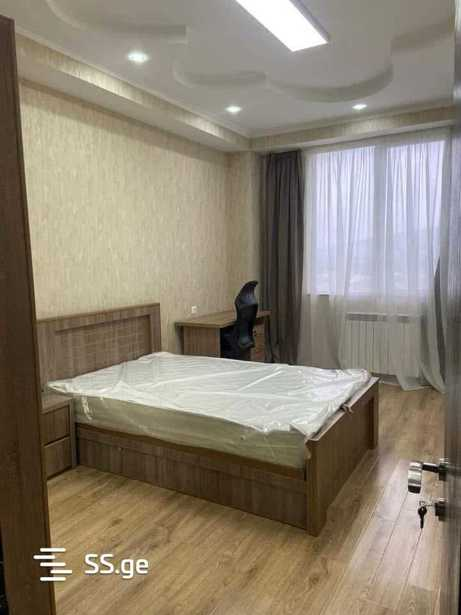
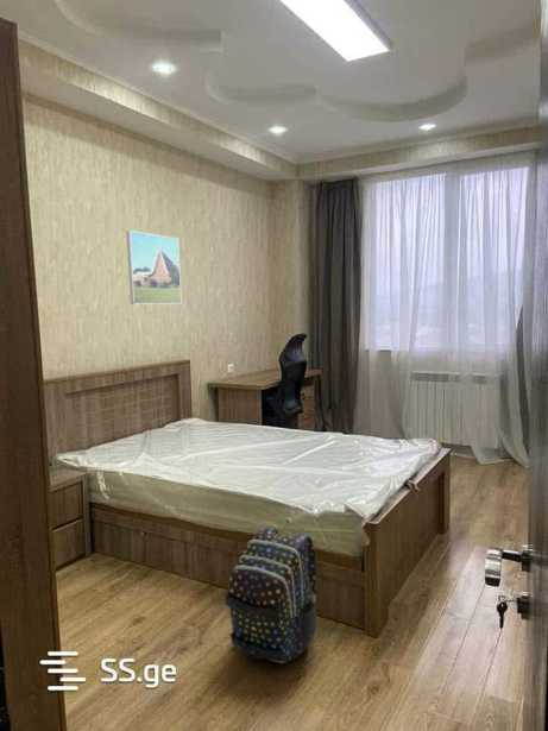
+ backpack (275, 593)
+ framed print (156, 269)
